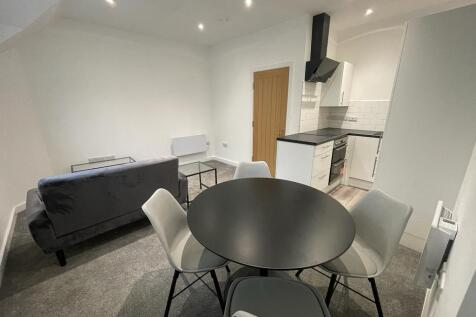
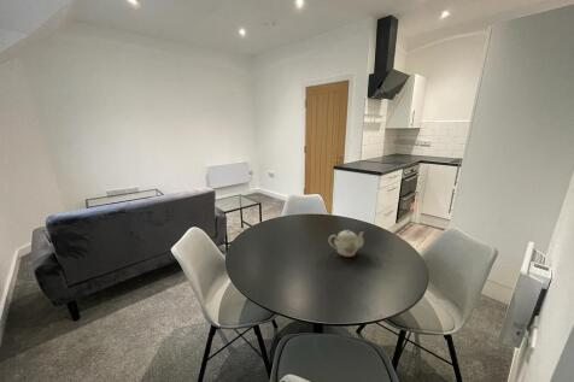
+ teapot (346, 241)
